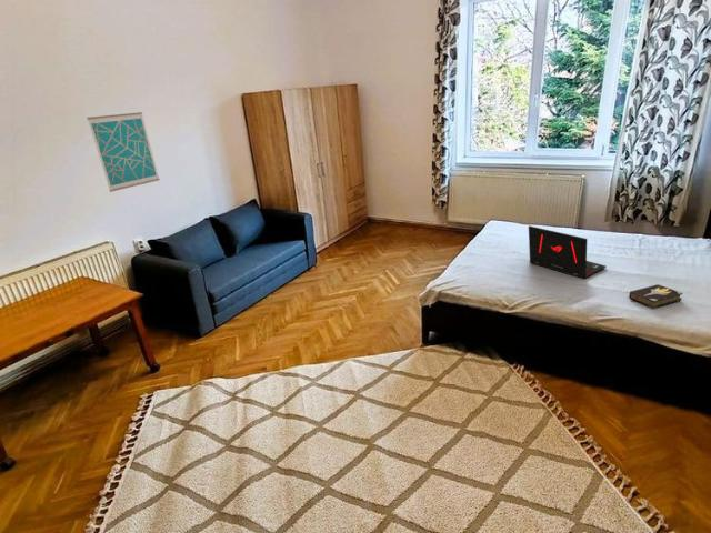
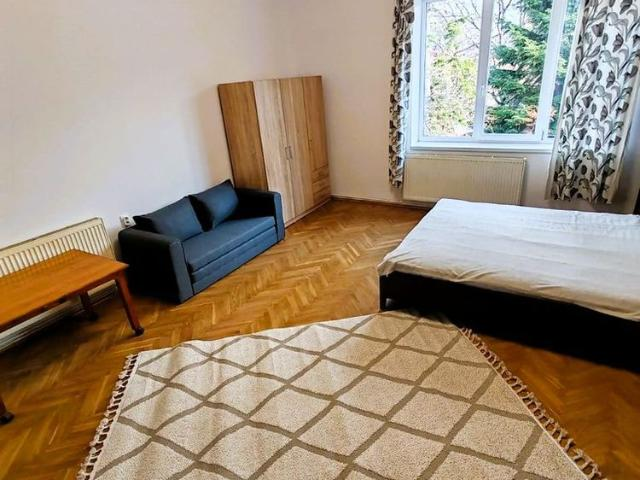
- hardback book (655, 294)
- wall art (126, 151)
- laptop (567, 247)
